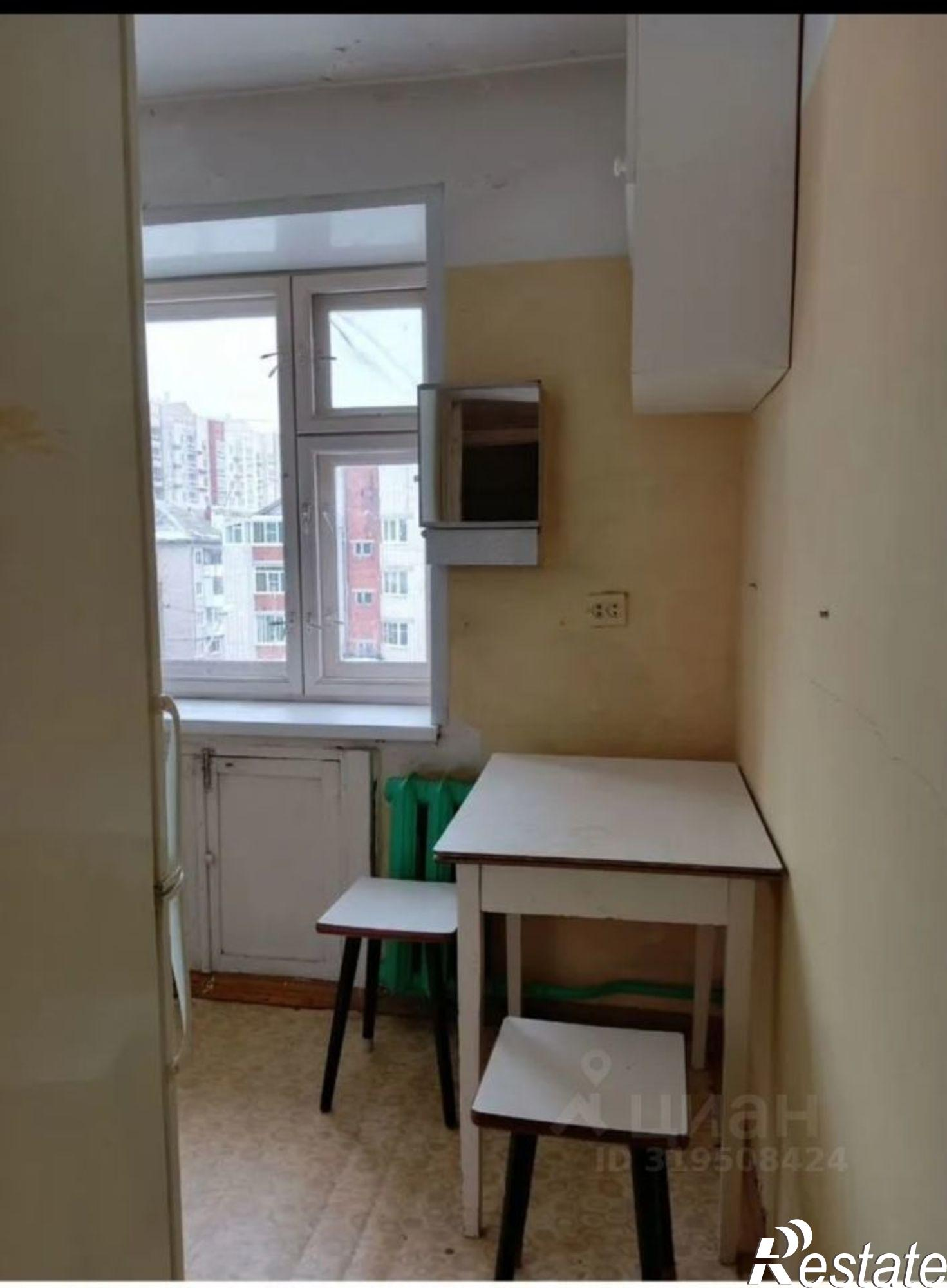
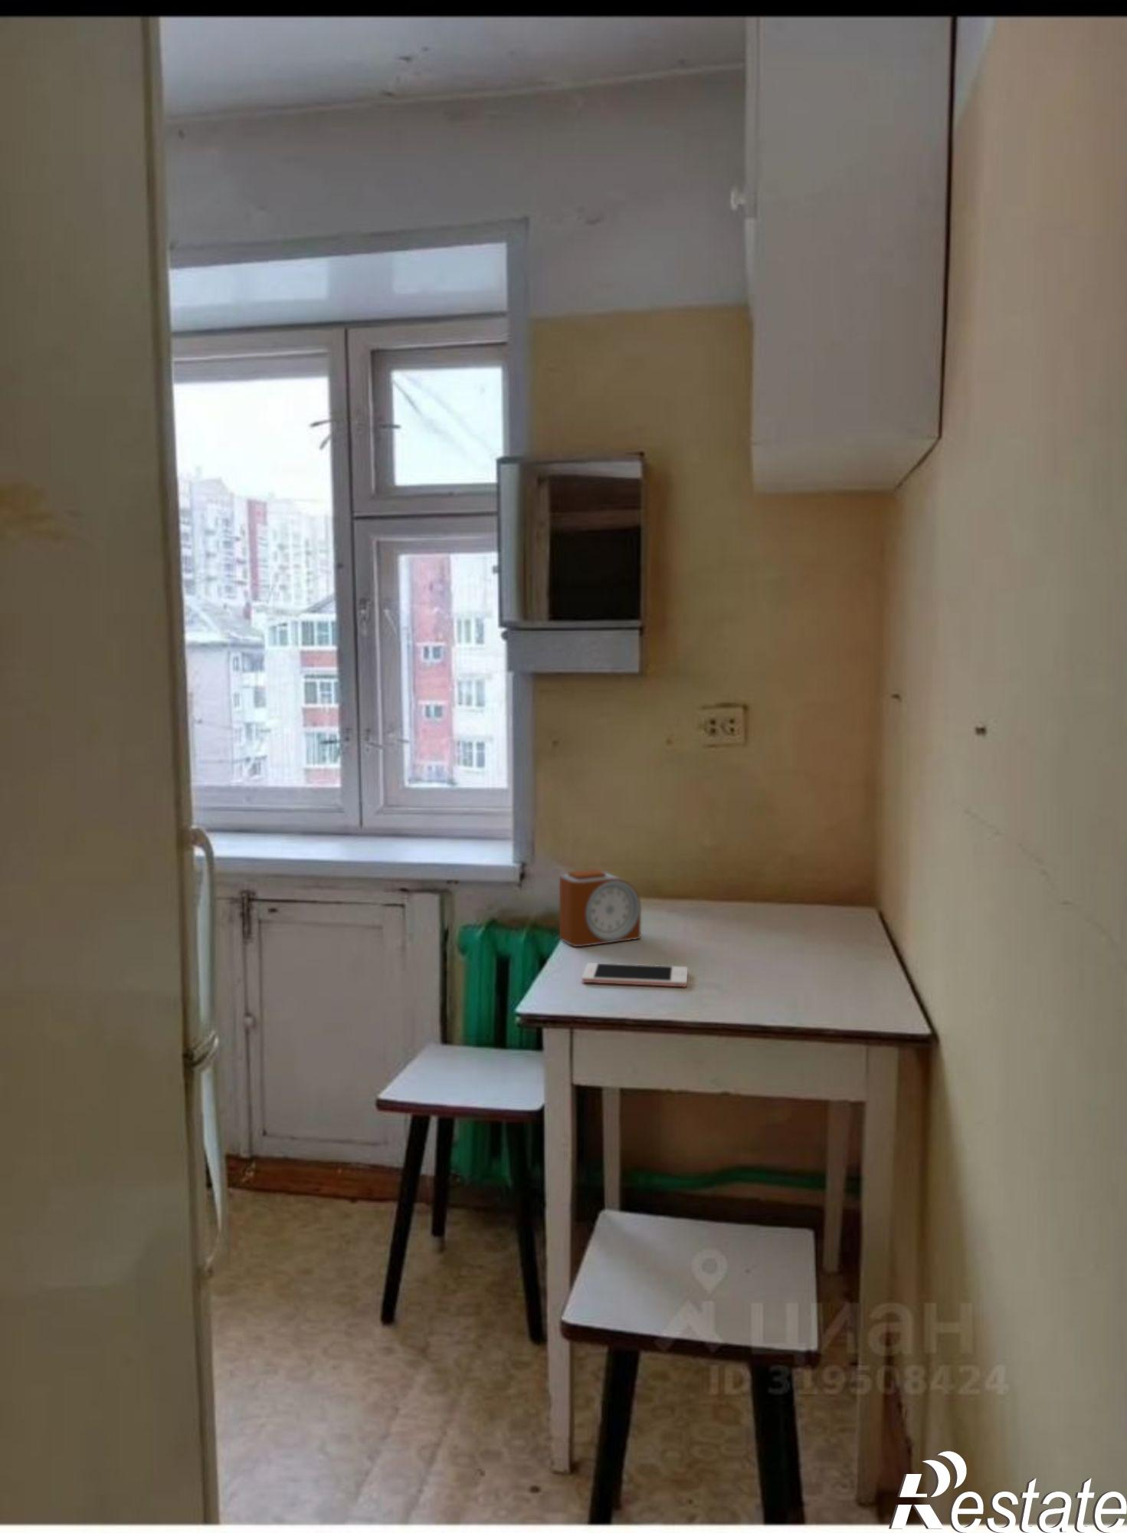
+ alarm clock (599, 905)
+ cell phone (635, 975)
